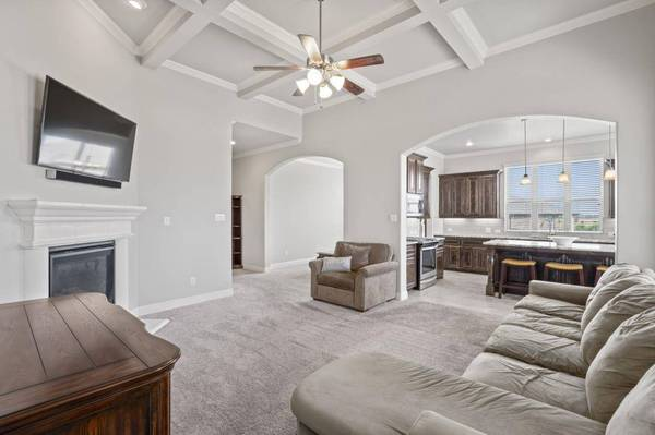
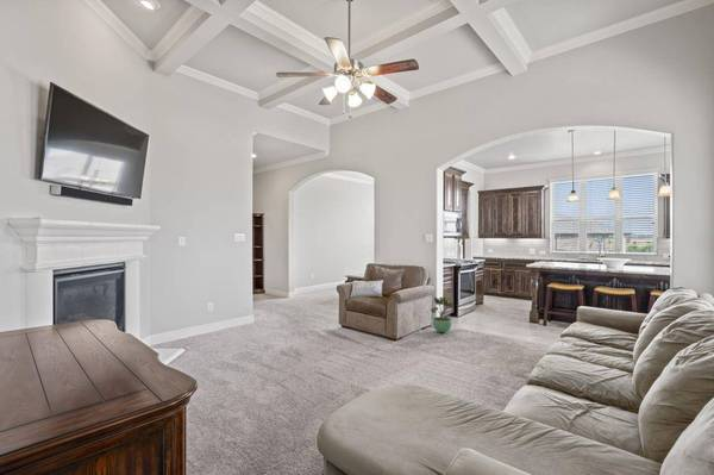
+ potted plant (443, 313)
